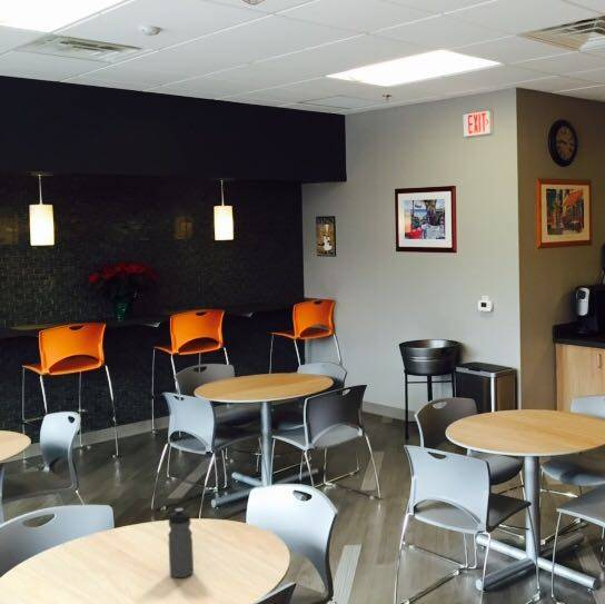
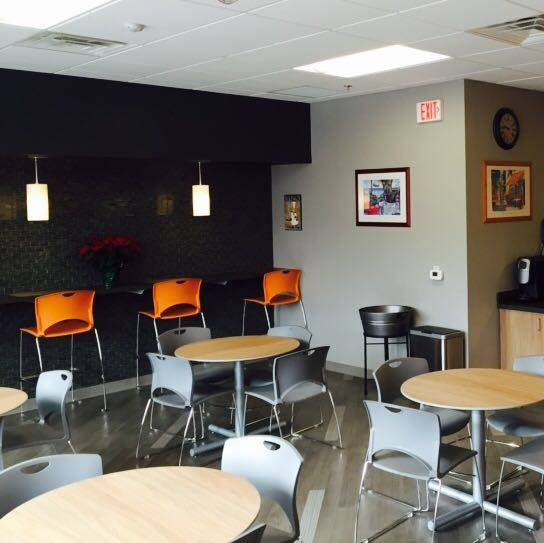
- water bottle (180, 541)
